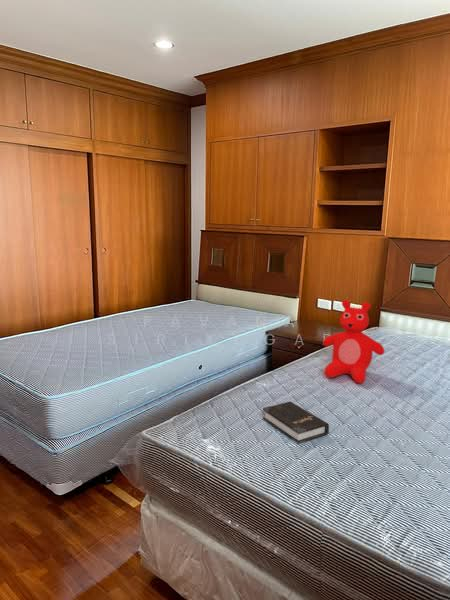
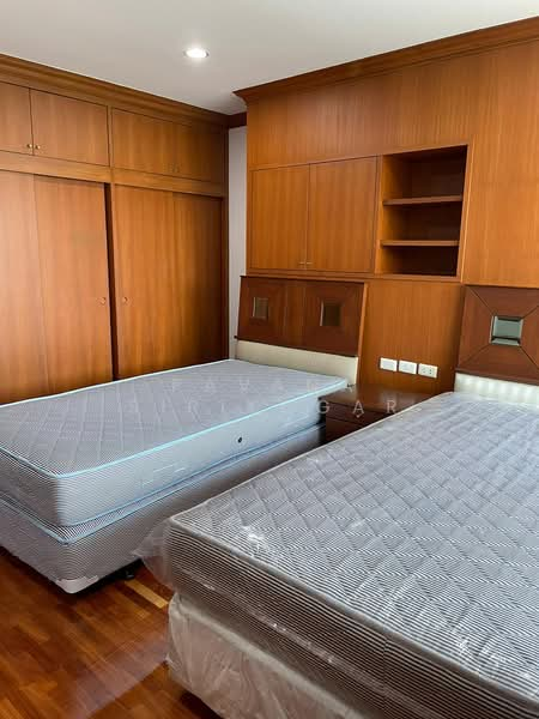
- hardback book (294, 421)
- teddy bear (351, 339)
